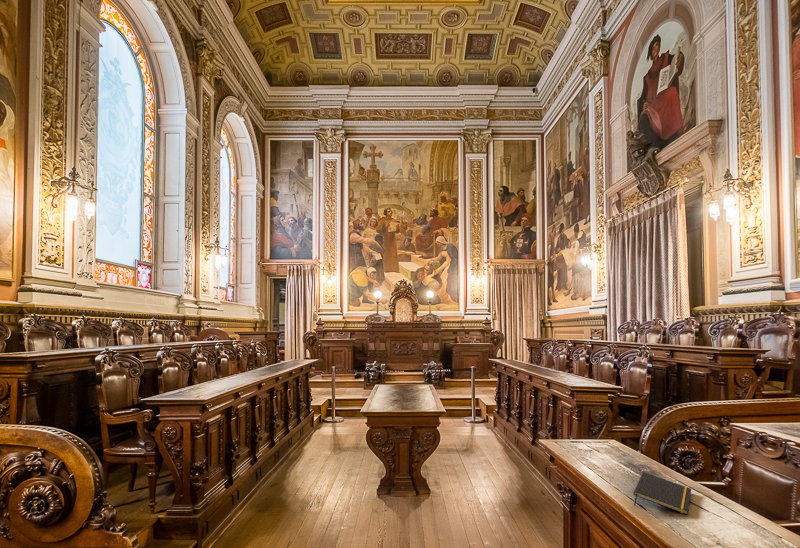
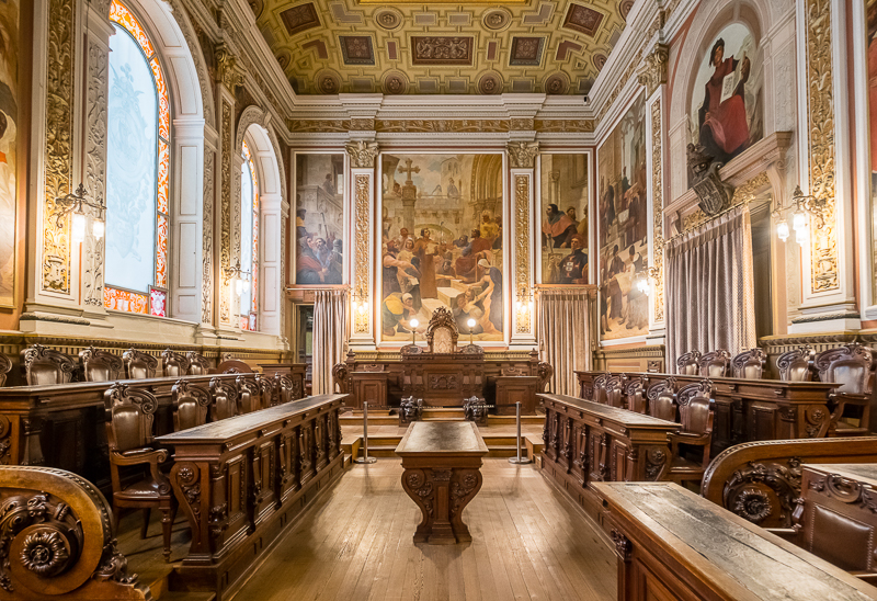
- notepad (663, 491)
